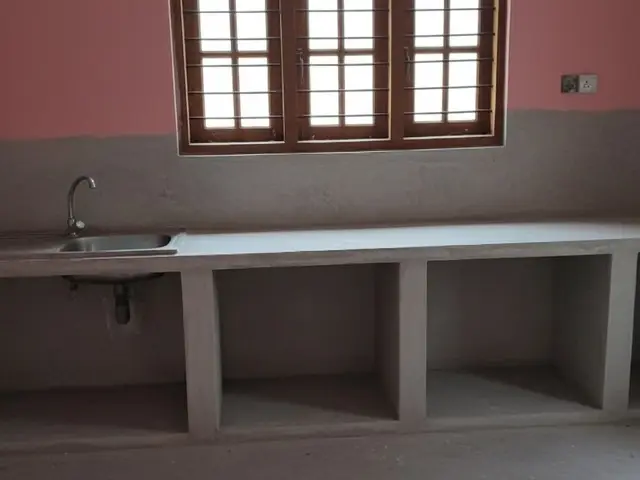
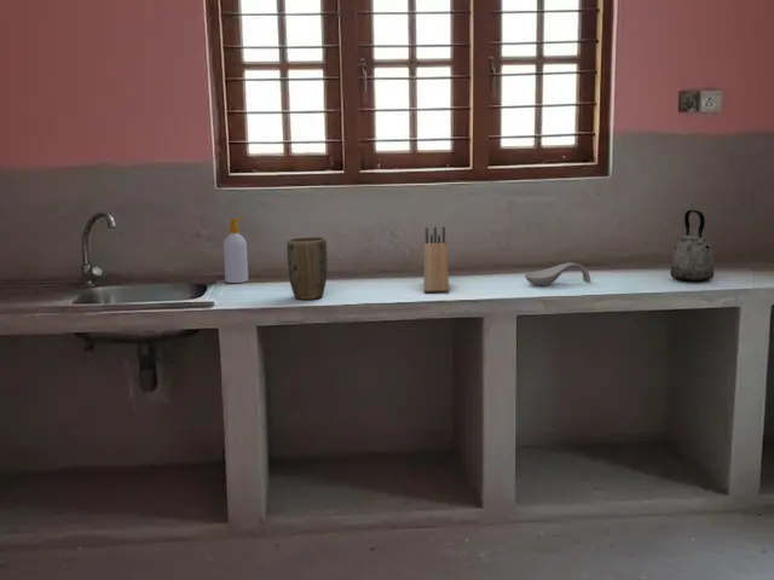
+ soap bottle (236, 249)
+ plant pot (307, 268)
+ spoon rest (556, 273)
+ kettle (695, 246)
+ knife block (435, 257)
